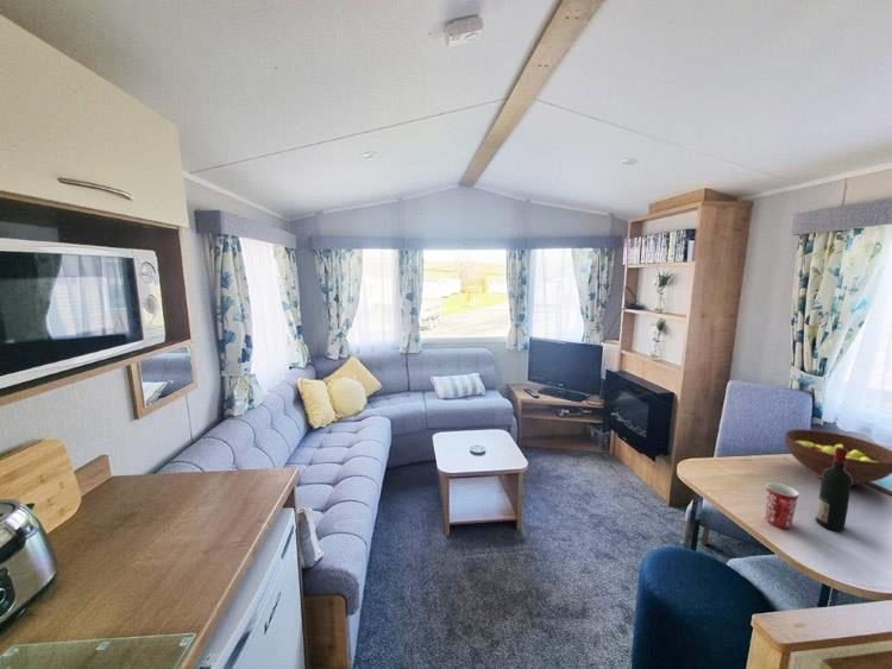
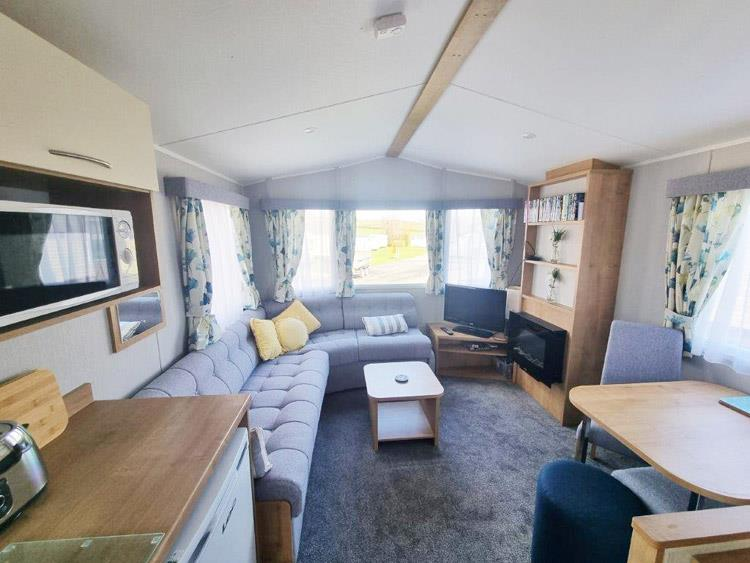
- alcohol (835, 487)
- fruit bowl (834, 461)
- mug (780, 507)
